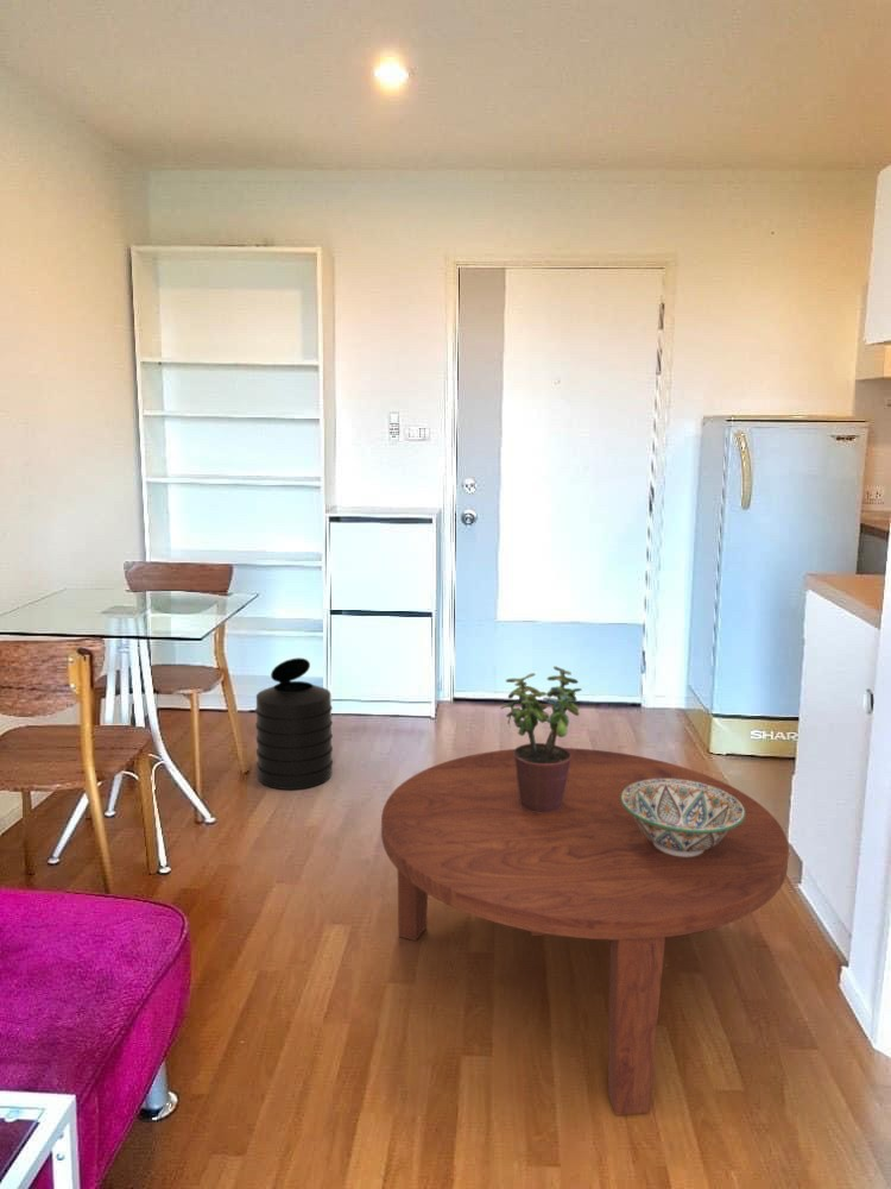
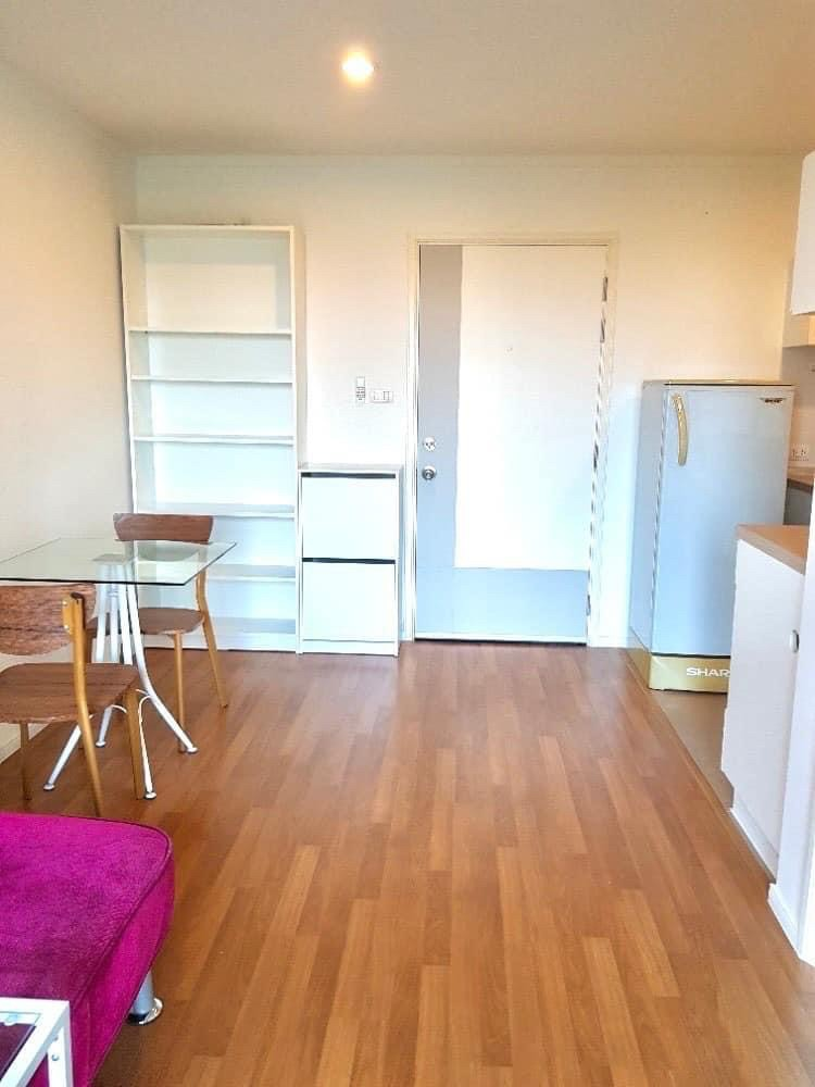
- coffee table (575, 895)
- potted plant (548, 740)
- decorative bowl (681, 822)
- trash can (293, 716)
